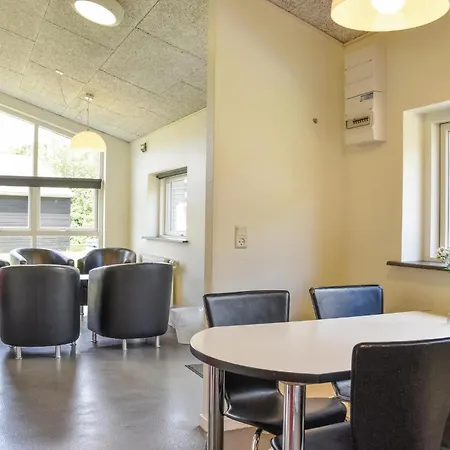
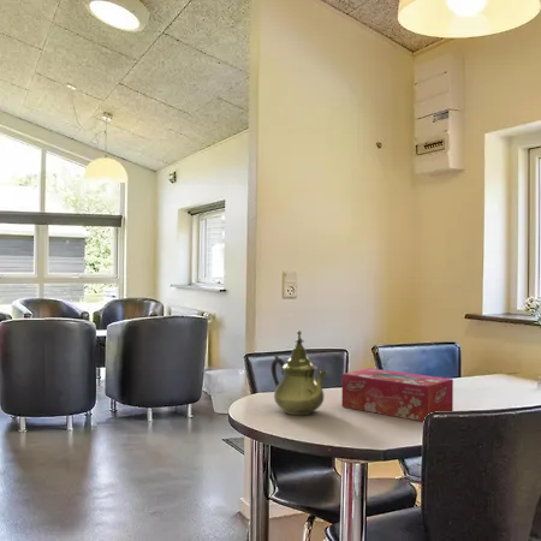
+ tissue box (396, 392)
+ teapot (297, 370)
